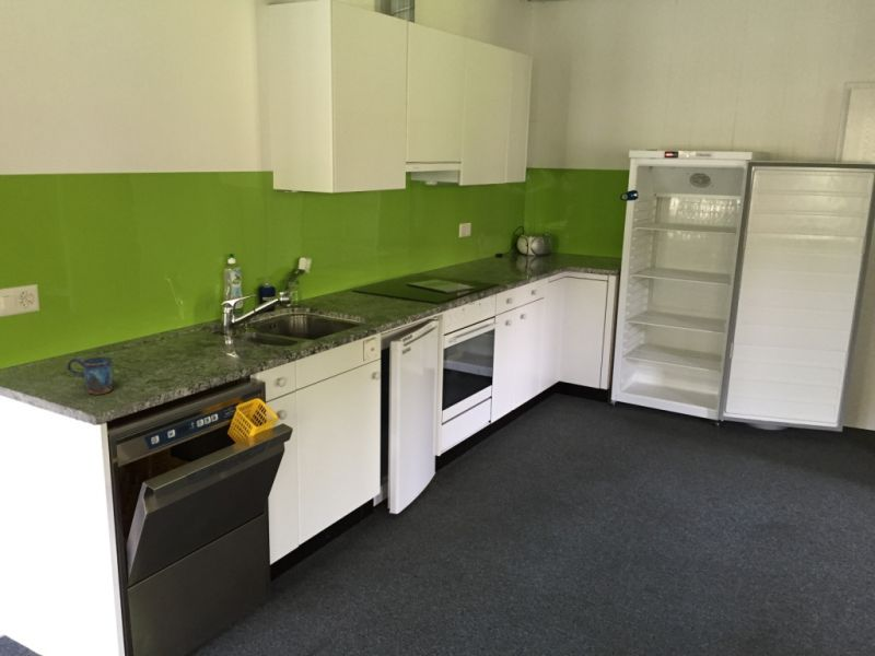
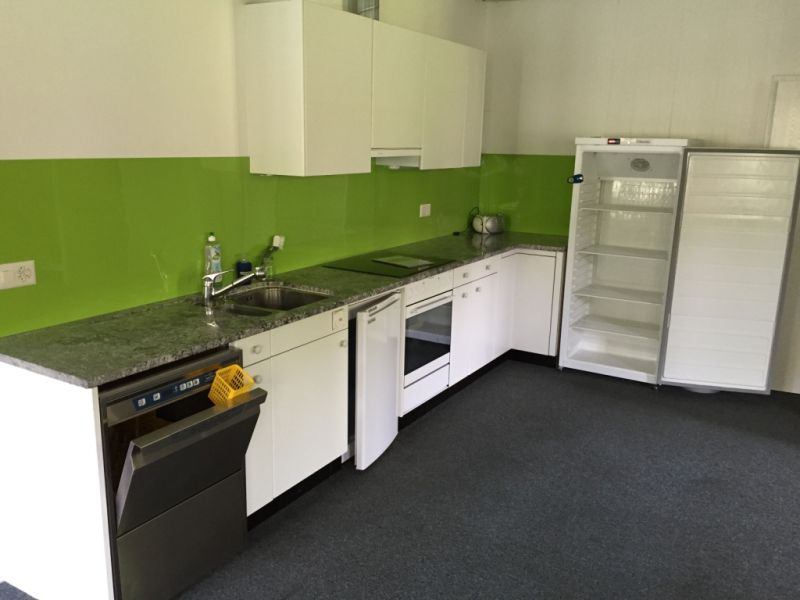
- mug (93, 374)
